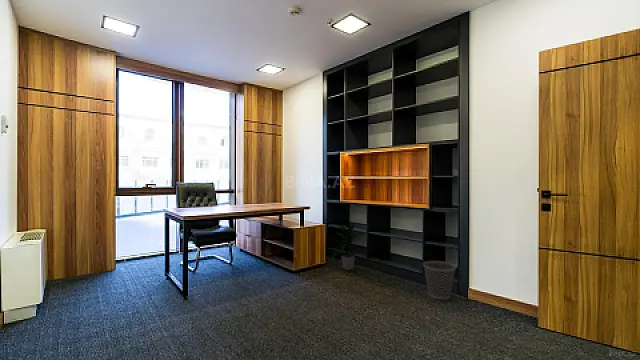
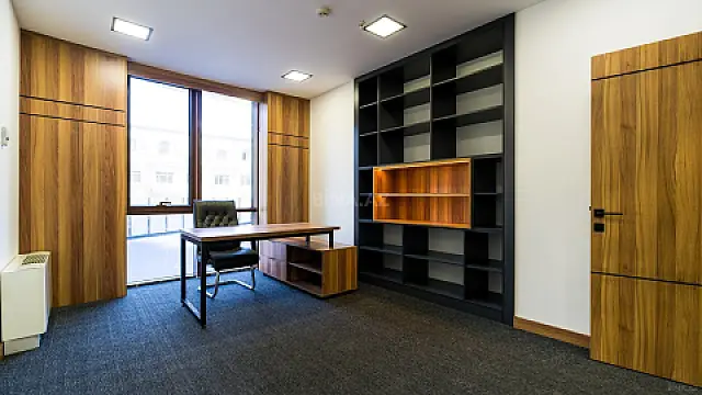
- indoor plant (346, 245)
- wastebasket (439, 280)
